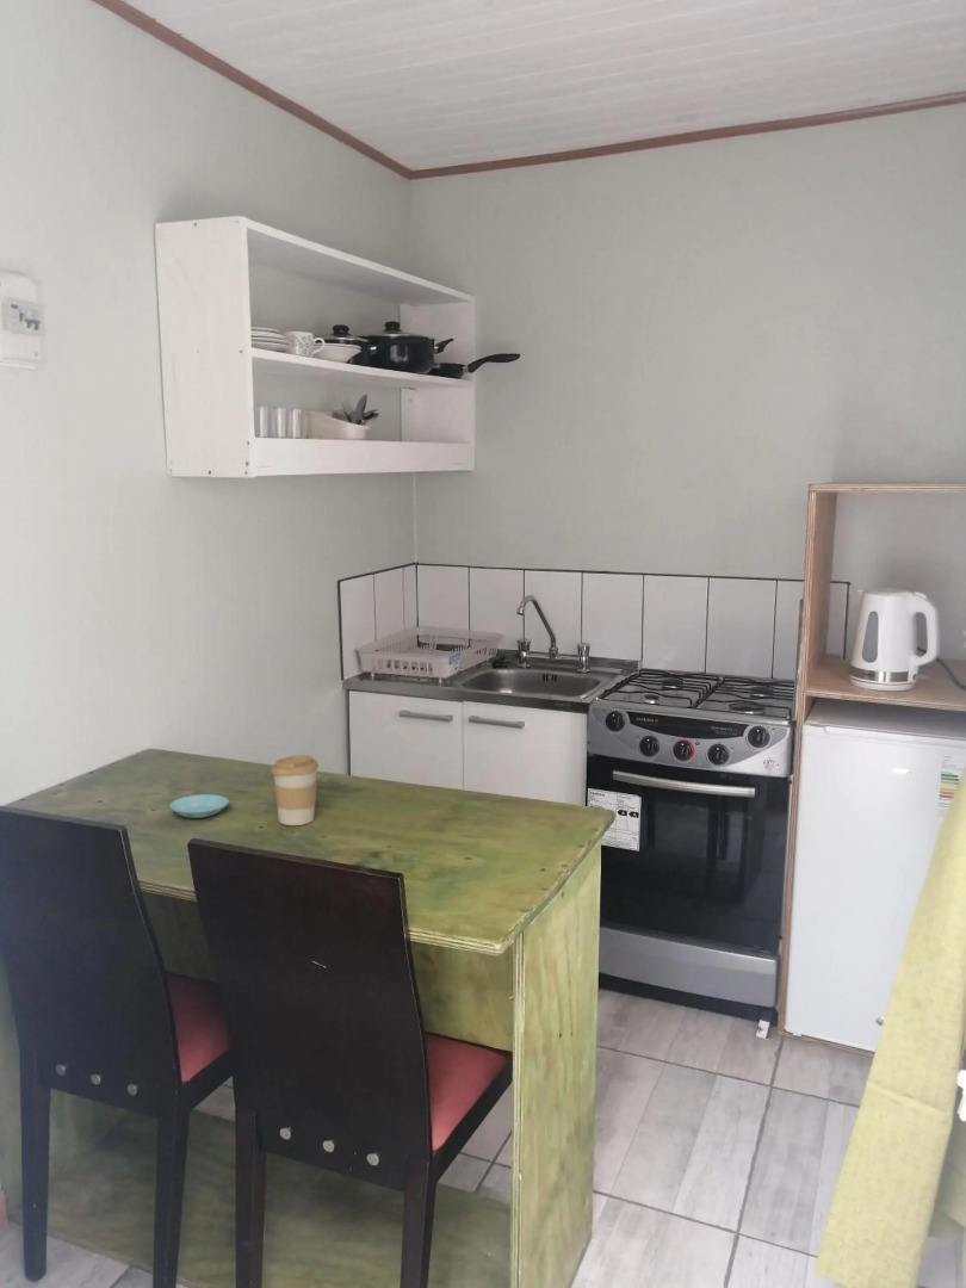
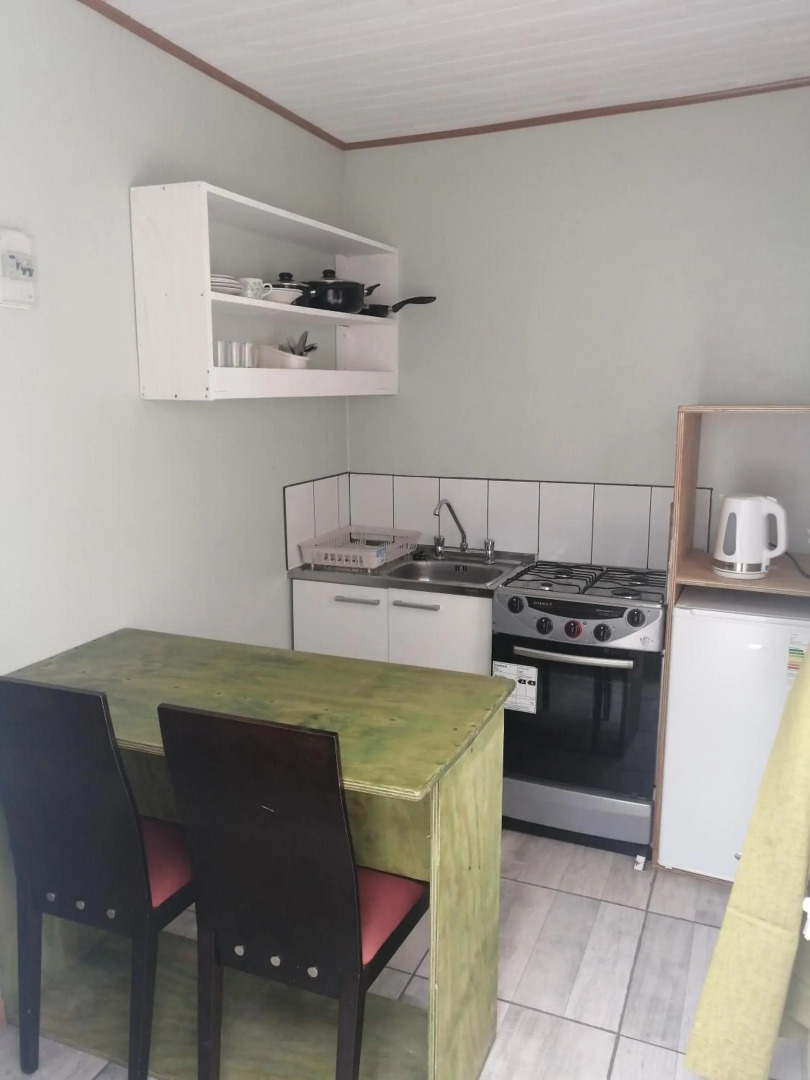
- saucer (199, 807)
- coffee cup (295, 788)
